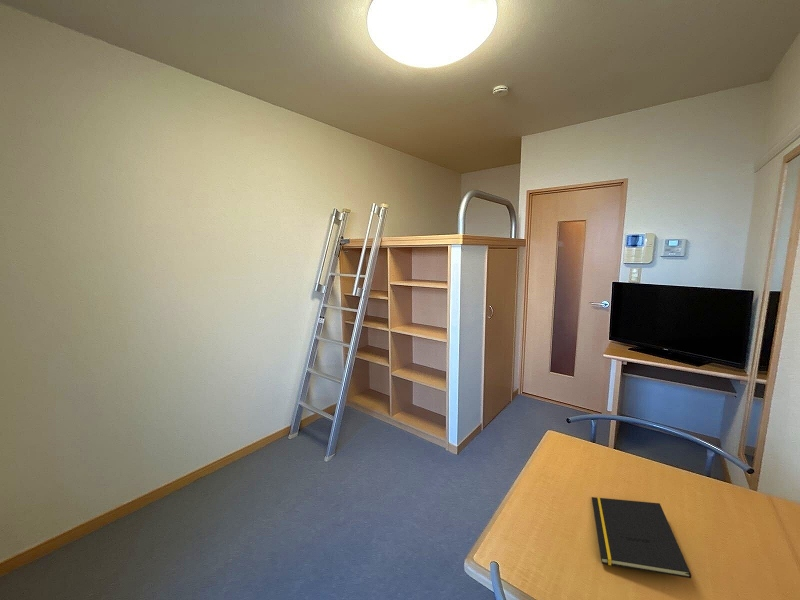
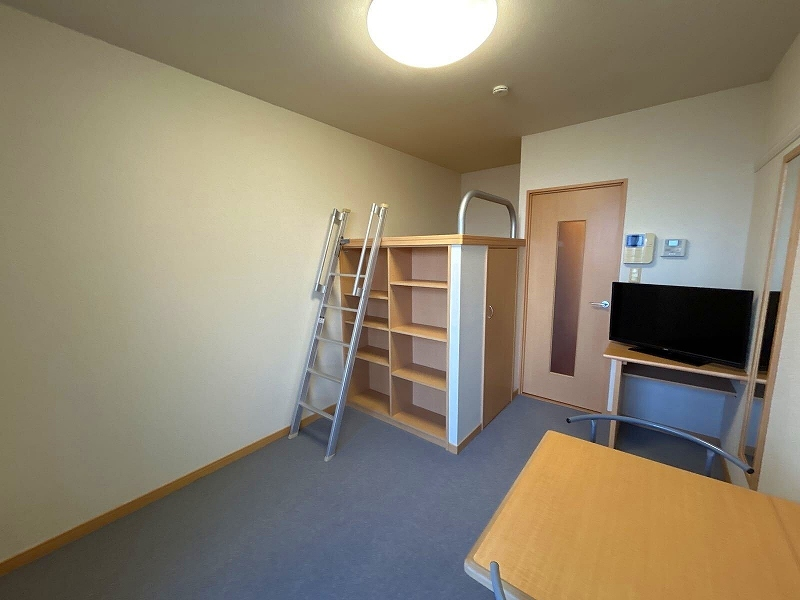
- notepad (633, 531)
